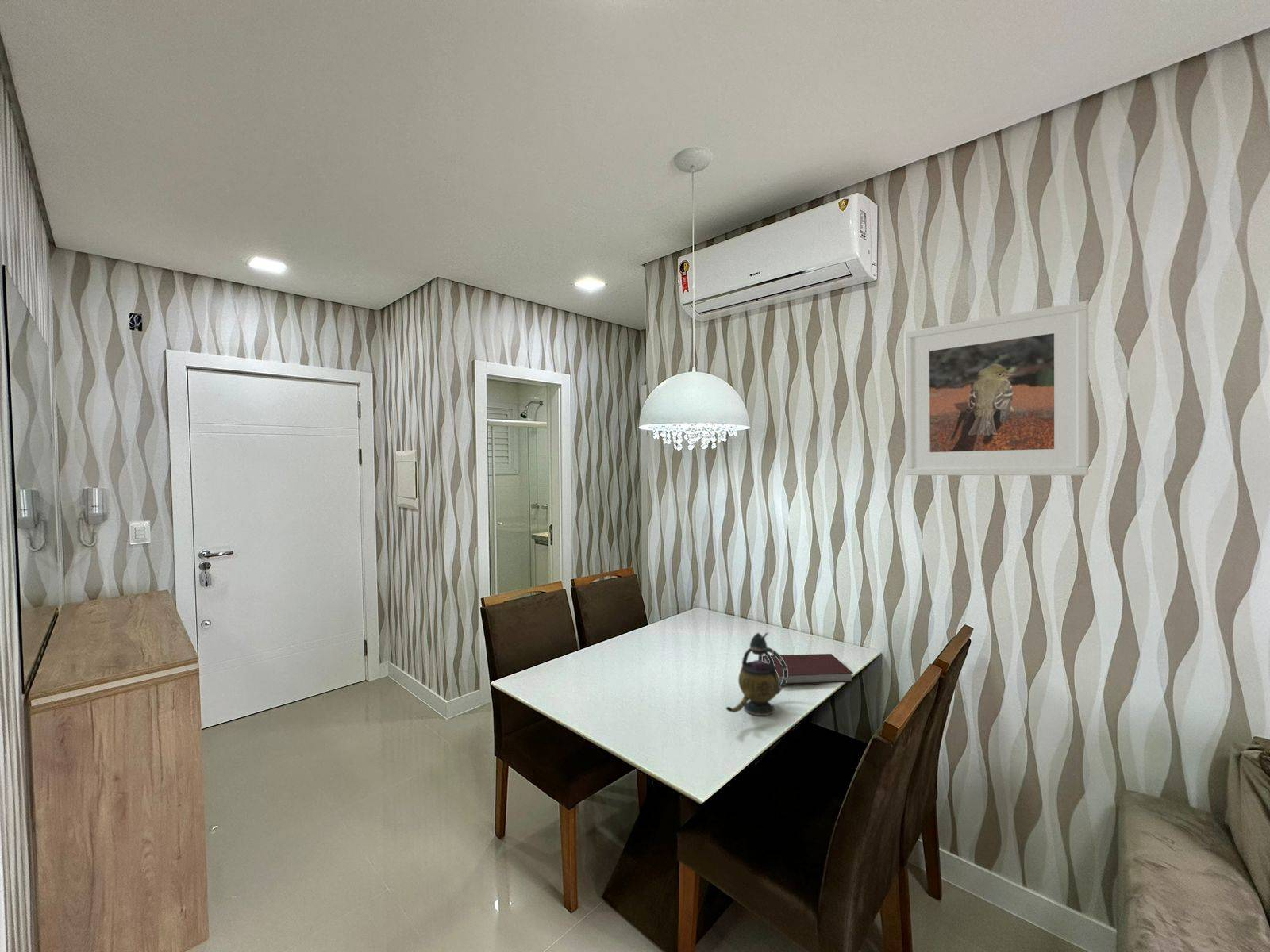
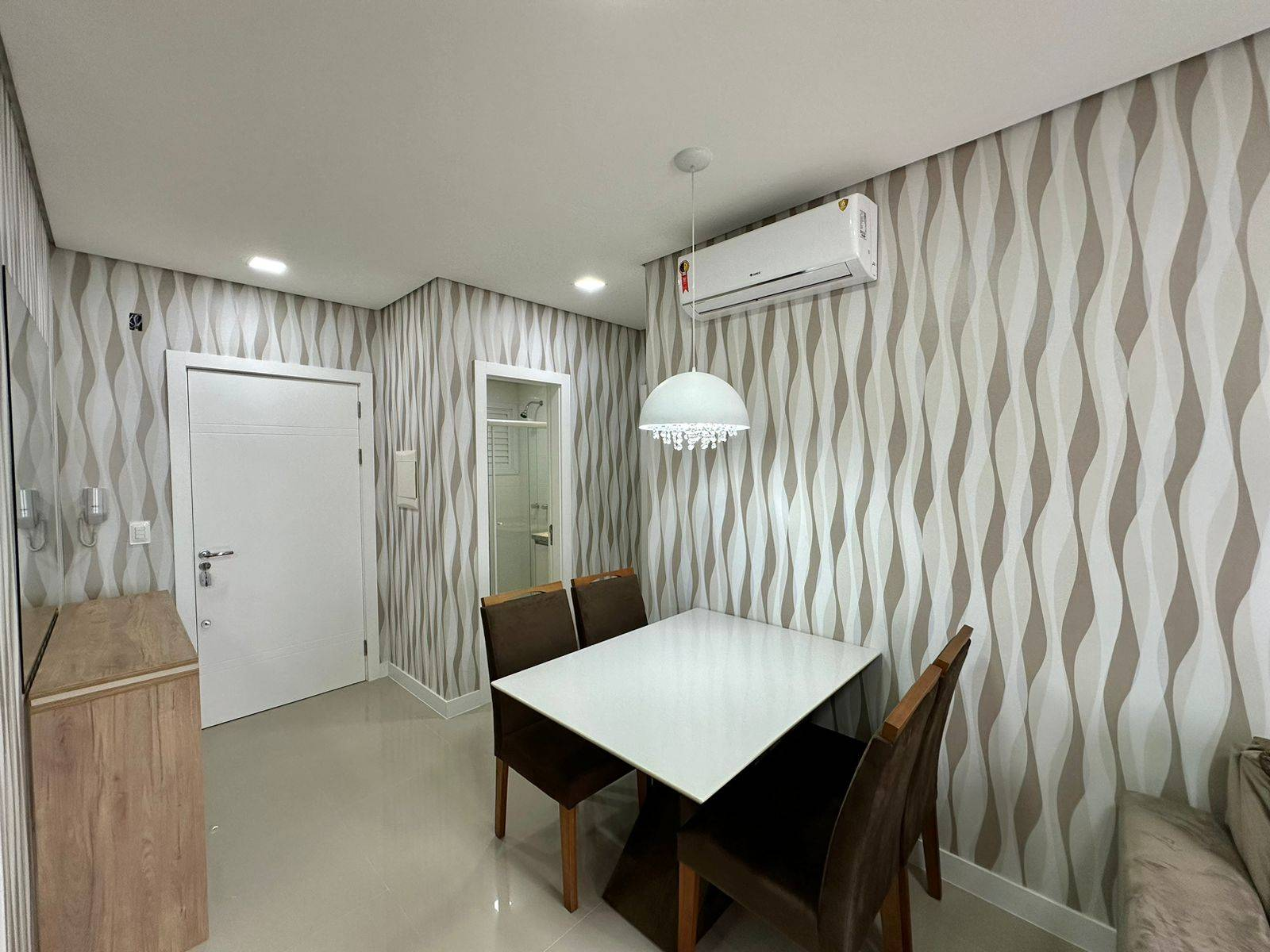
- teapot (752, 674)
- notebook (806, 668)
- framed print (987, 397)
